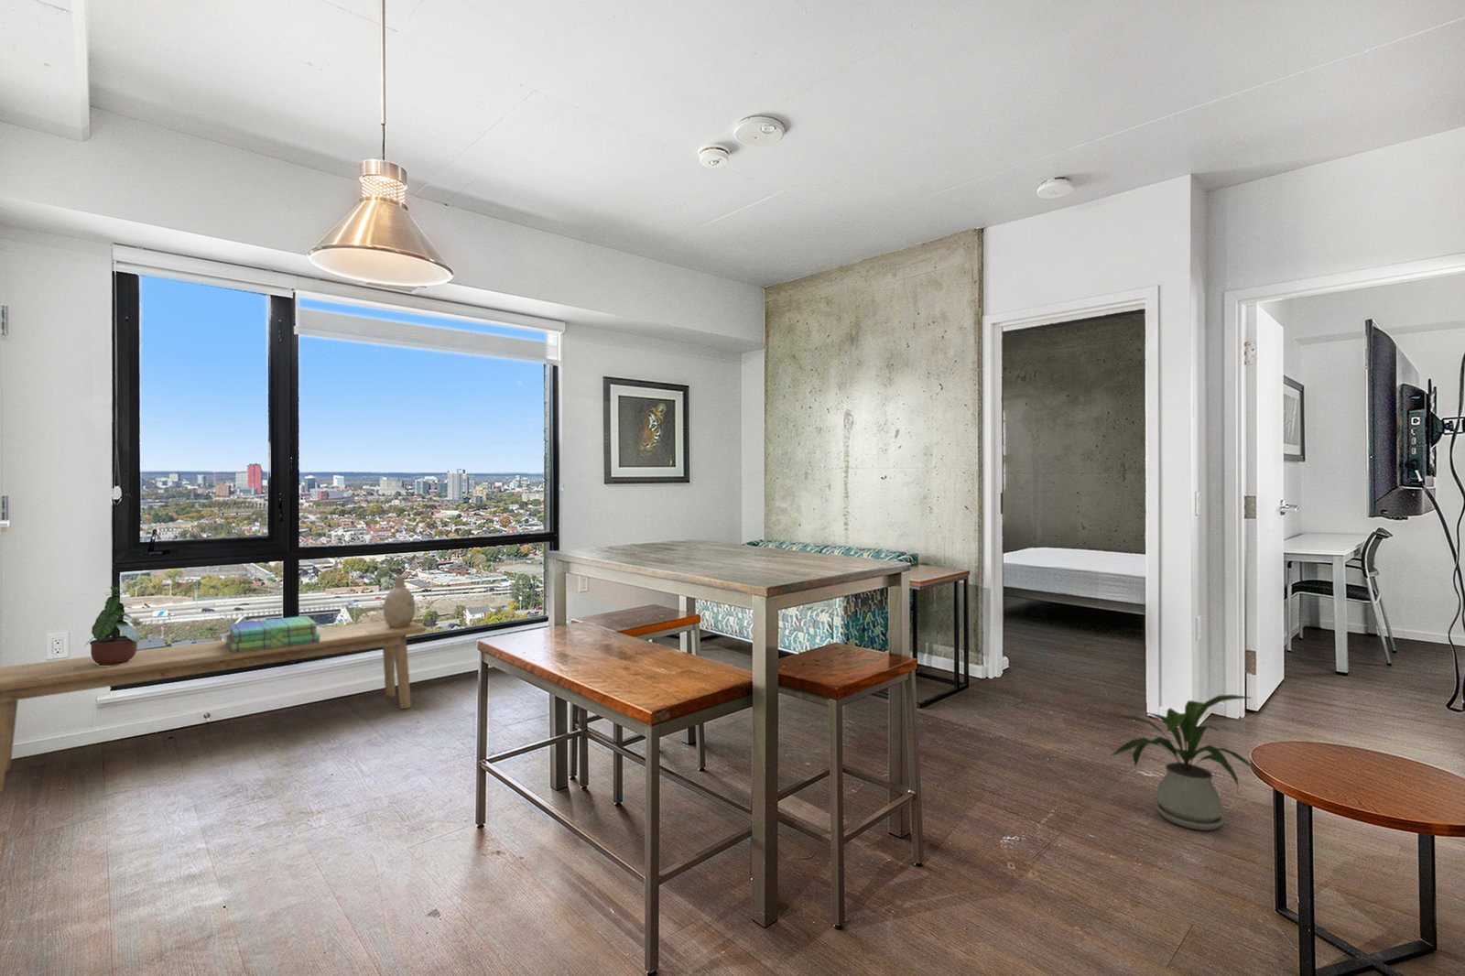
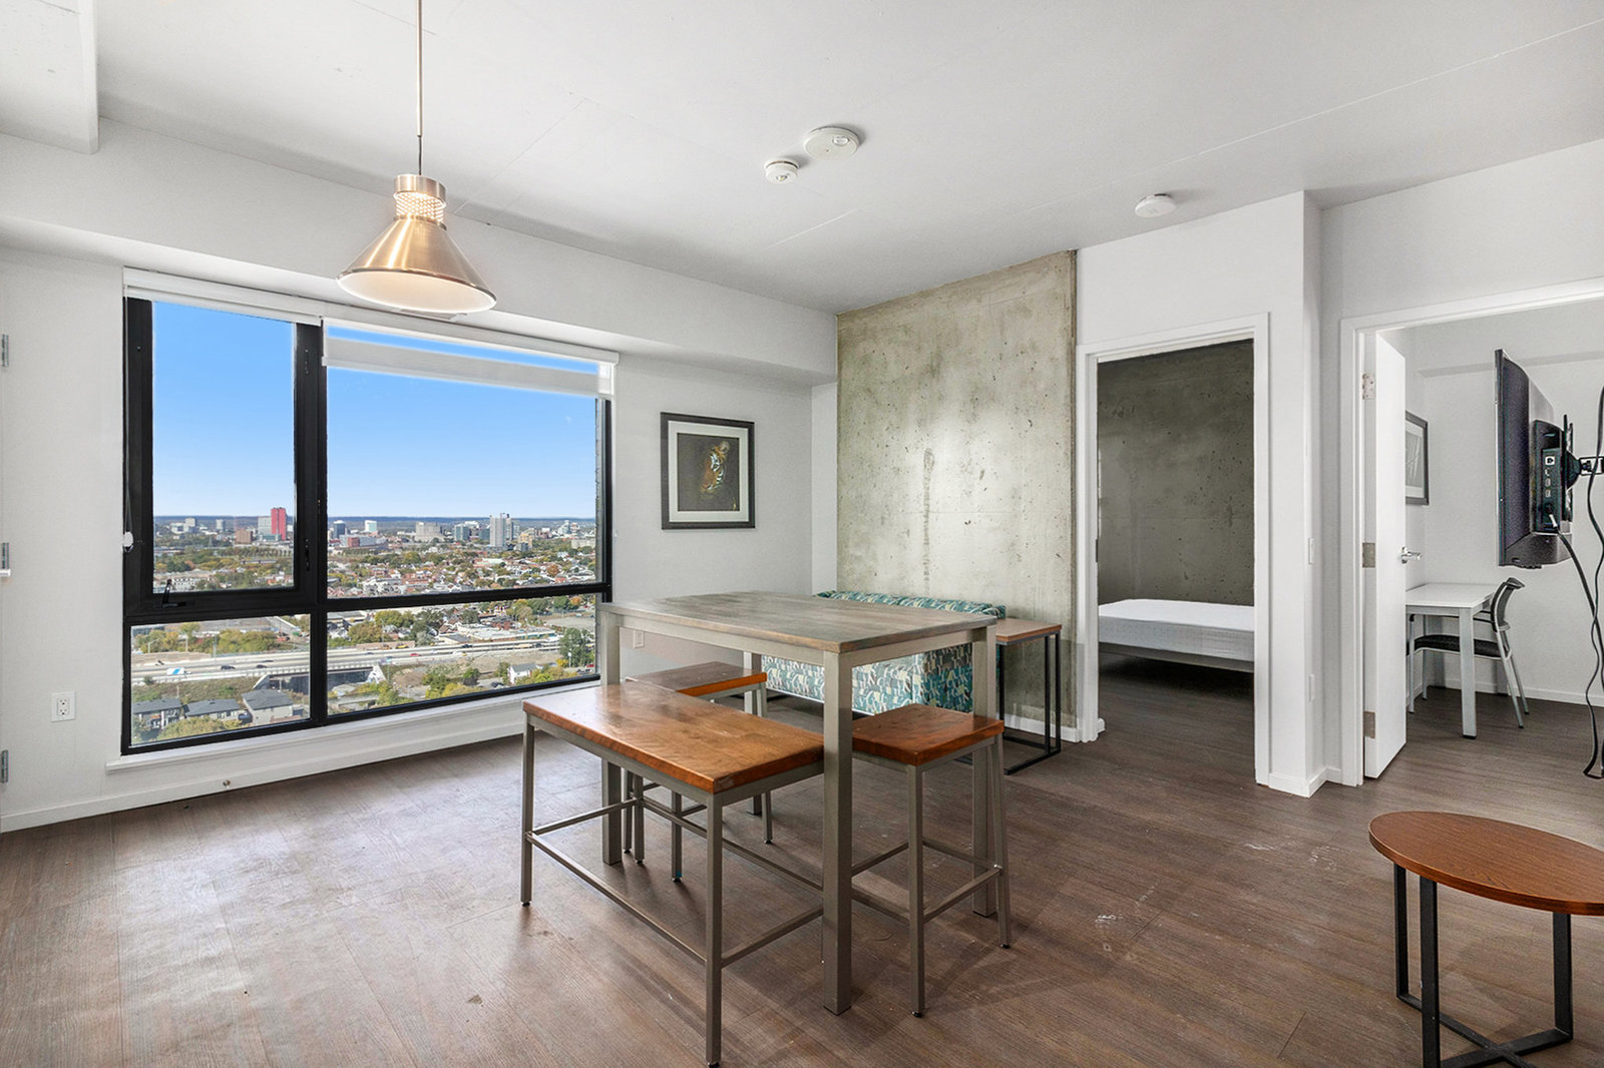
- stack of books (272, 632)
- decorative vase (400, 600)
- bench (224, 669)
- potted plant (112, 623)
- house plant (1175, 749)
